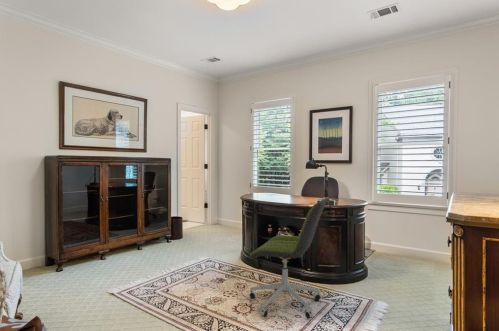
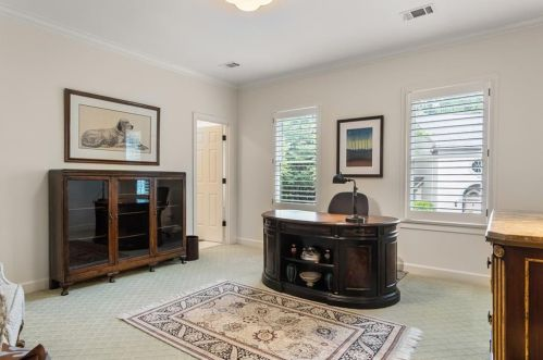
- office chair (285, 251)
